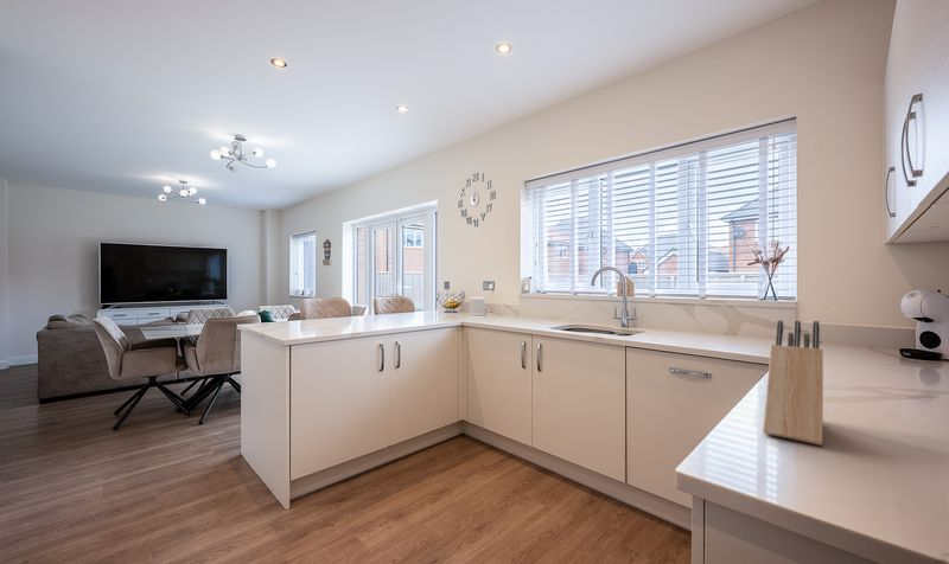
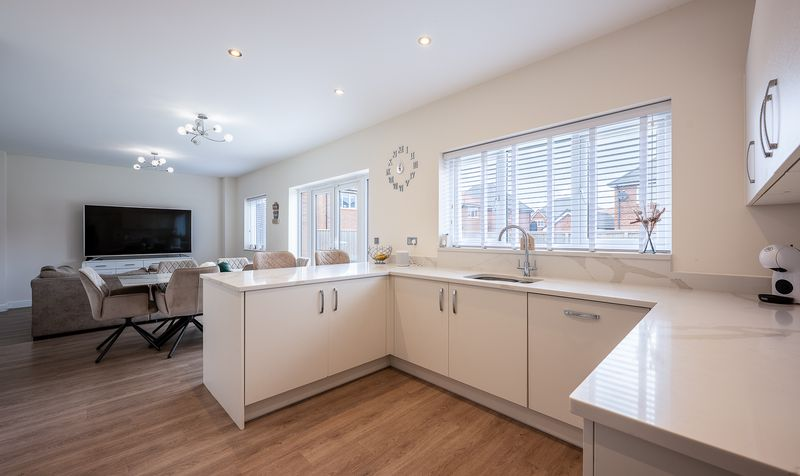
- knife block (795, 372)
